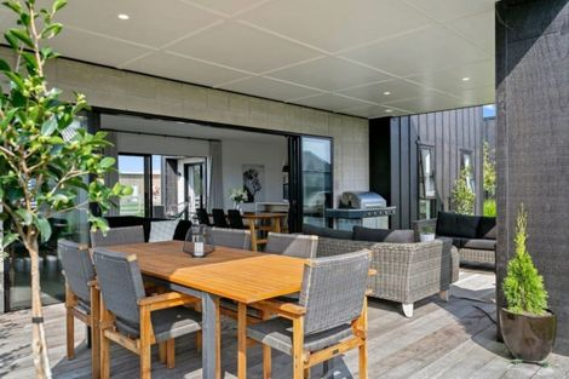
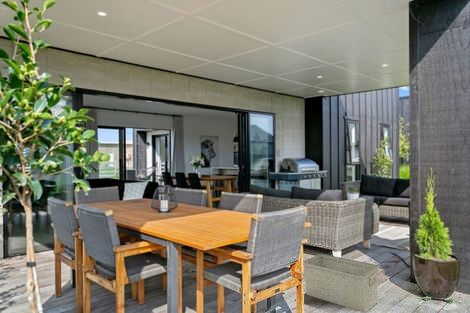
+ storage bin (340, 280)
